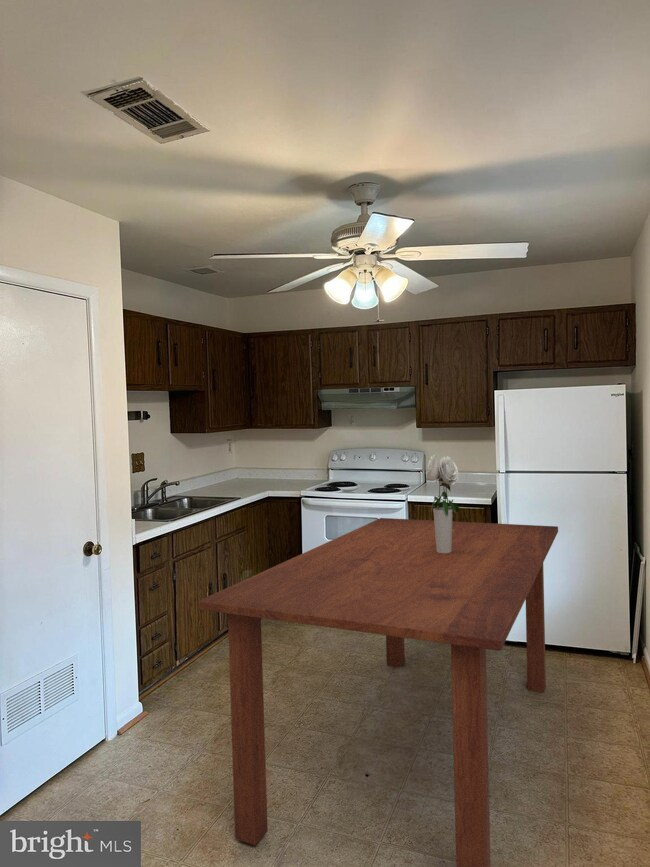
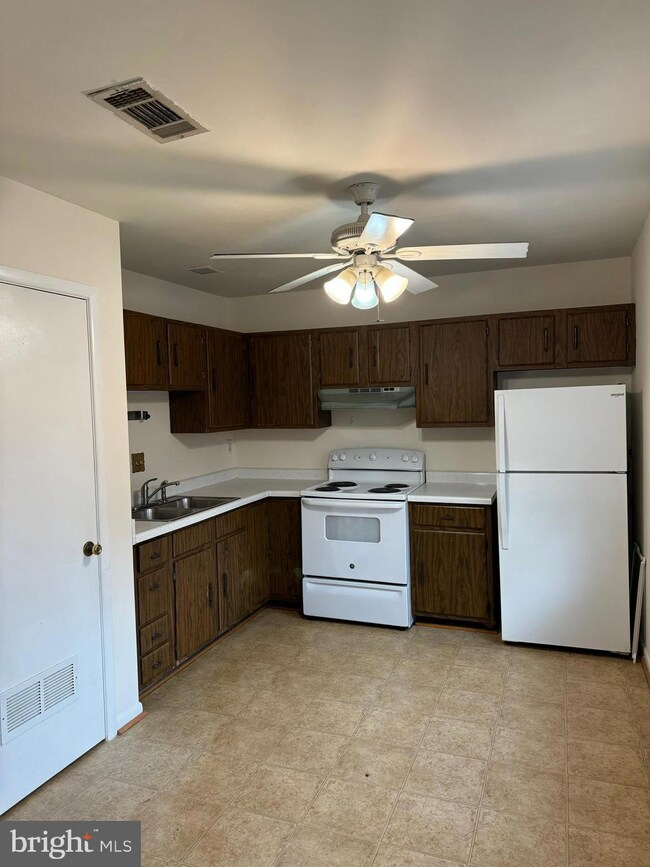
- dining table (420, 639)
- bouquet (445, 501)
